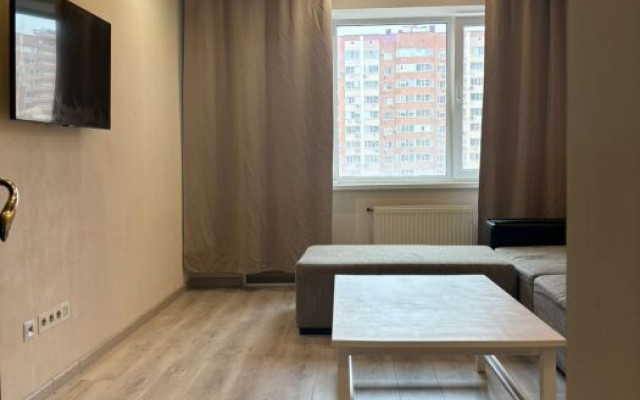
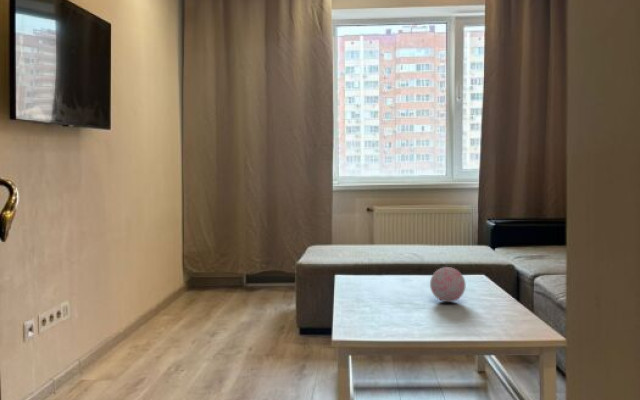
+ decorative orb (447, 284)
